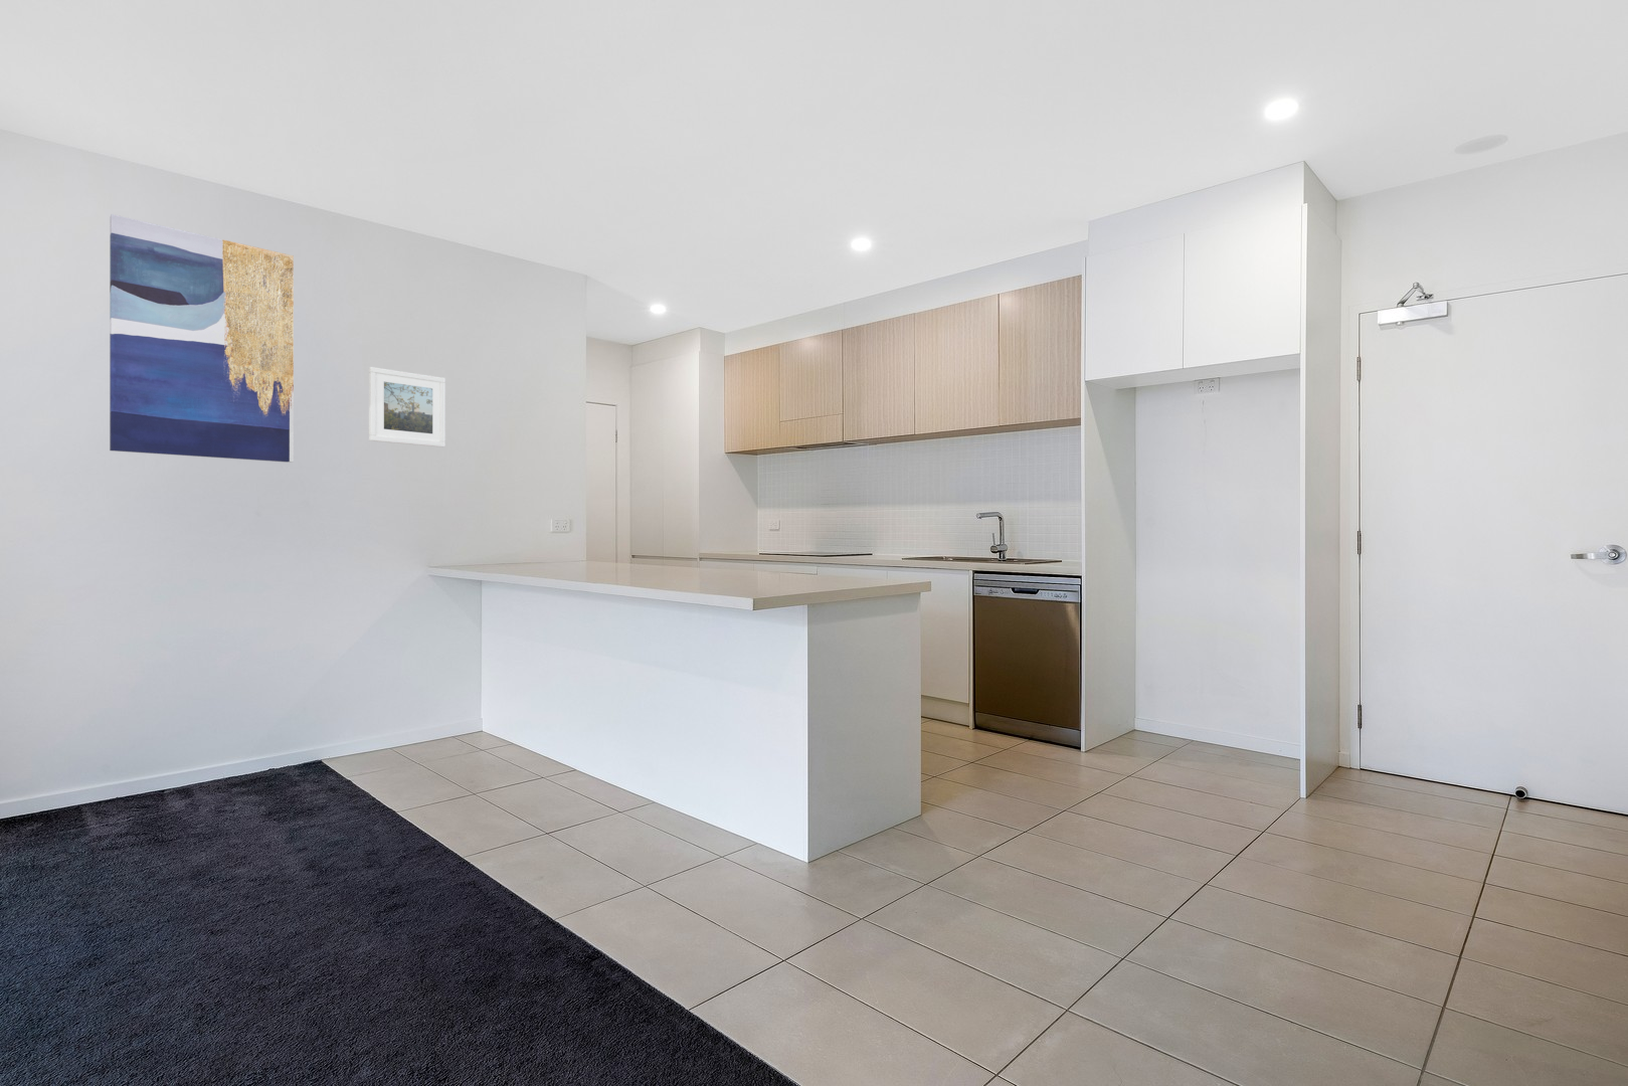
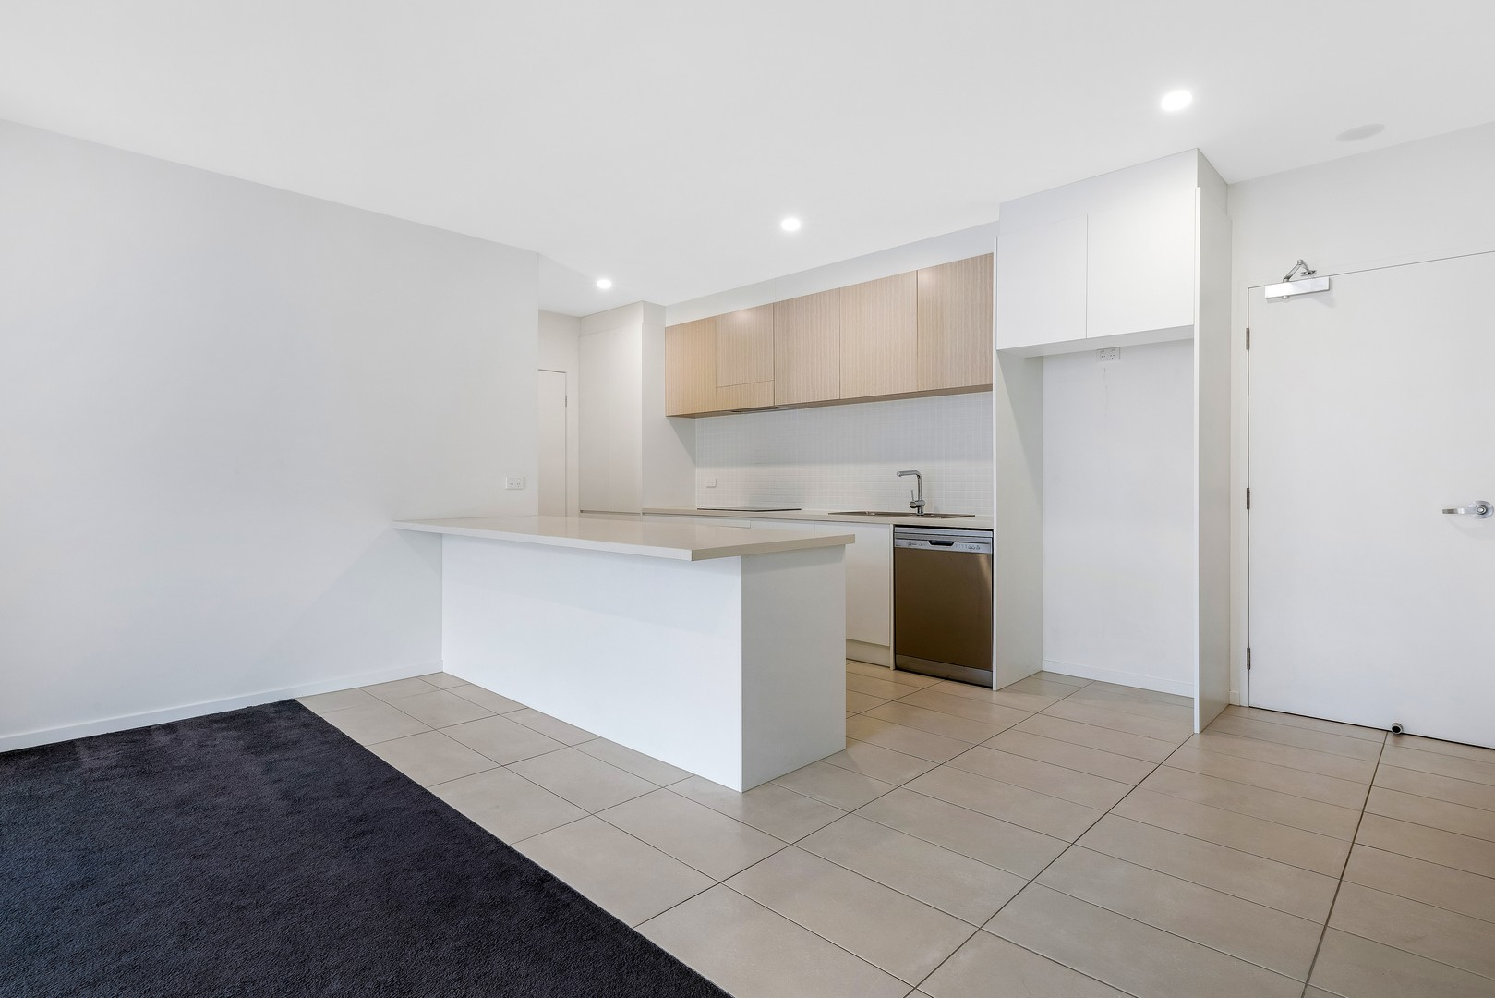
- wall art (207, 347)
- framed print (409, 408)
